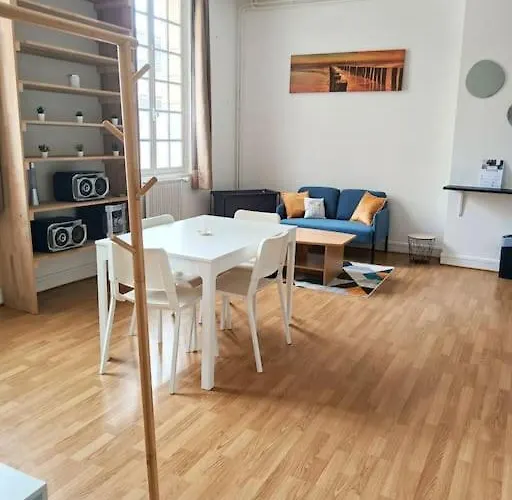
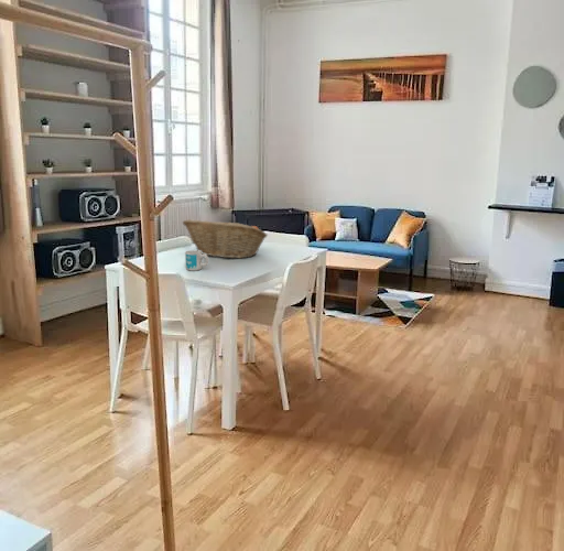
+ fruit basket (225, 236)
+ mug (197, 260)
